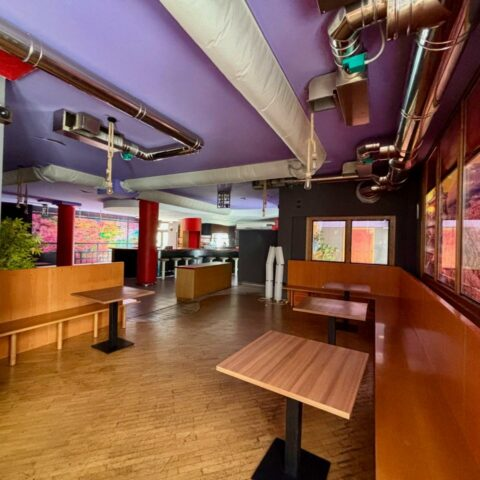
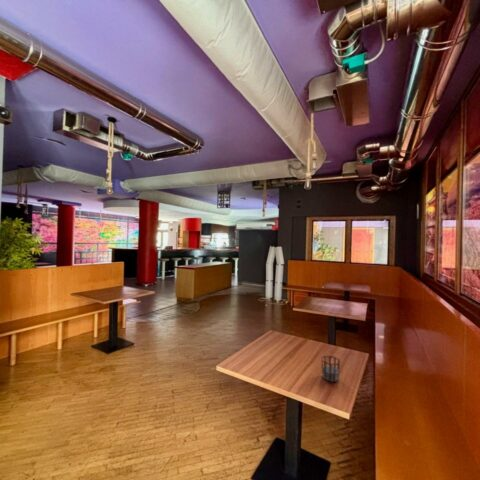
+ cup (330, 368)
